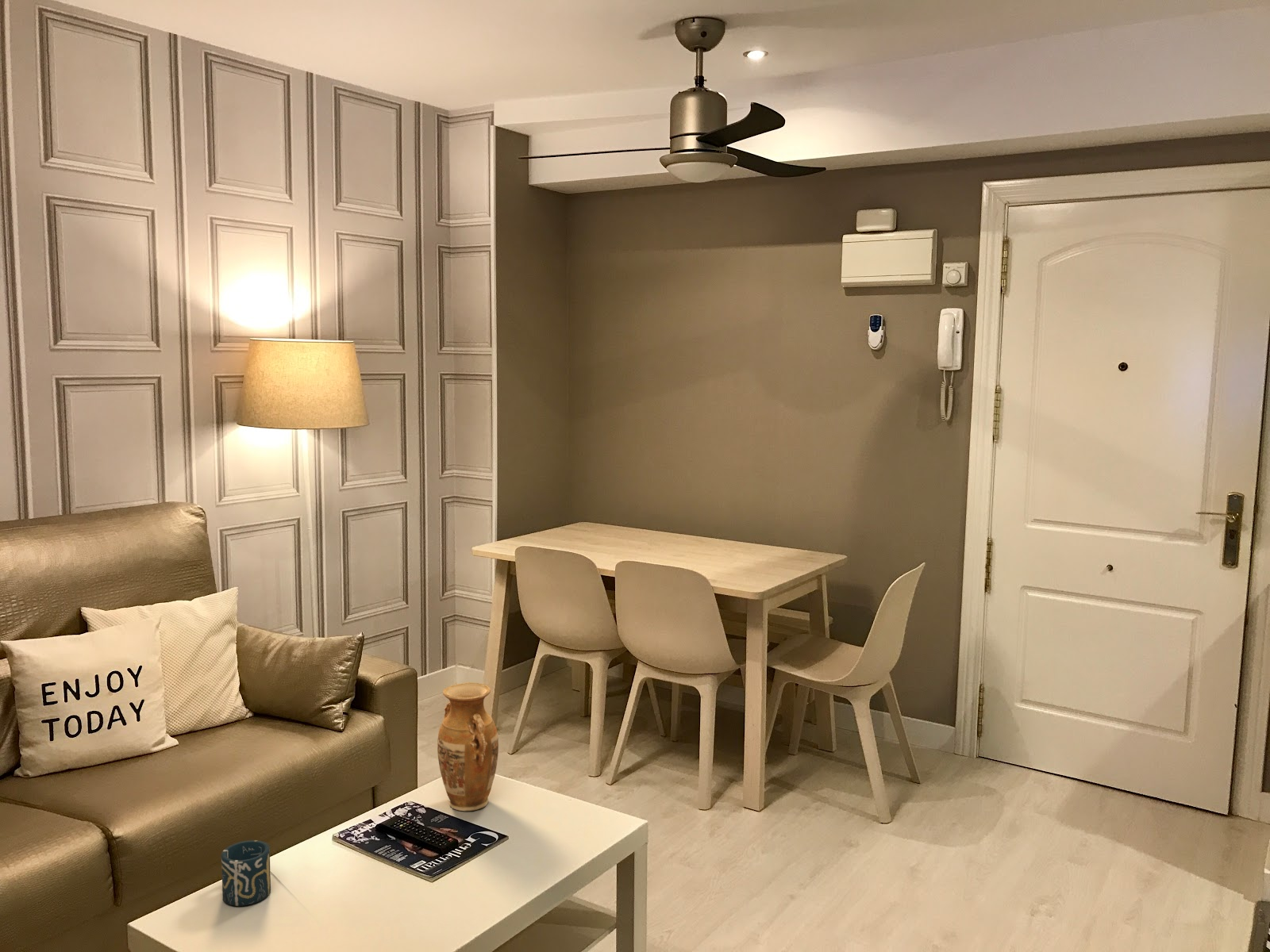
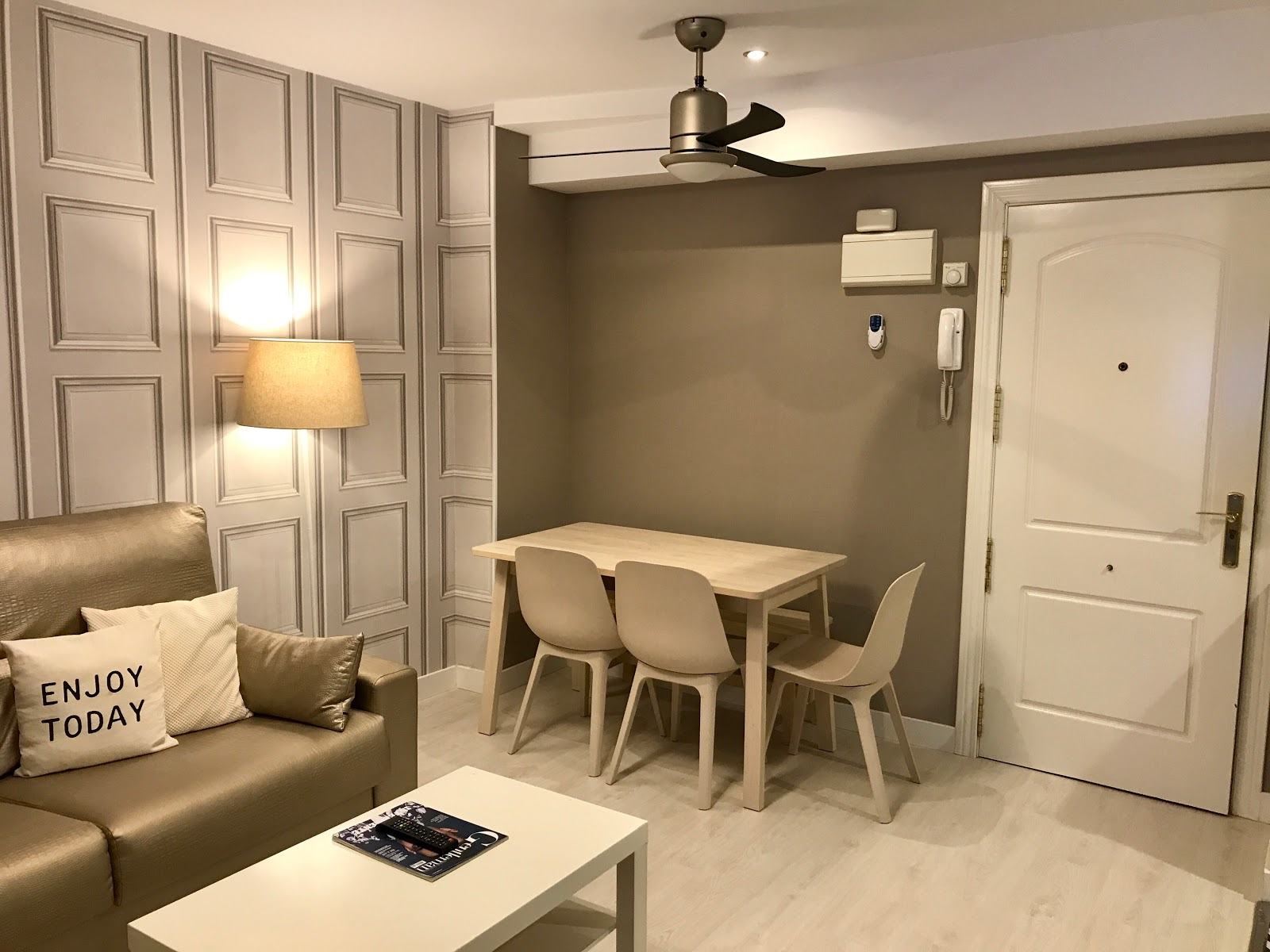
- cup (243, 869)
- vase (468, 747)
